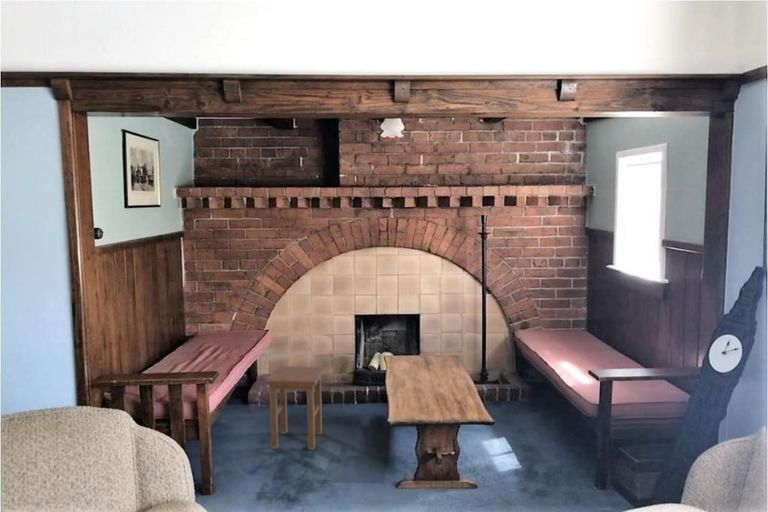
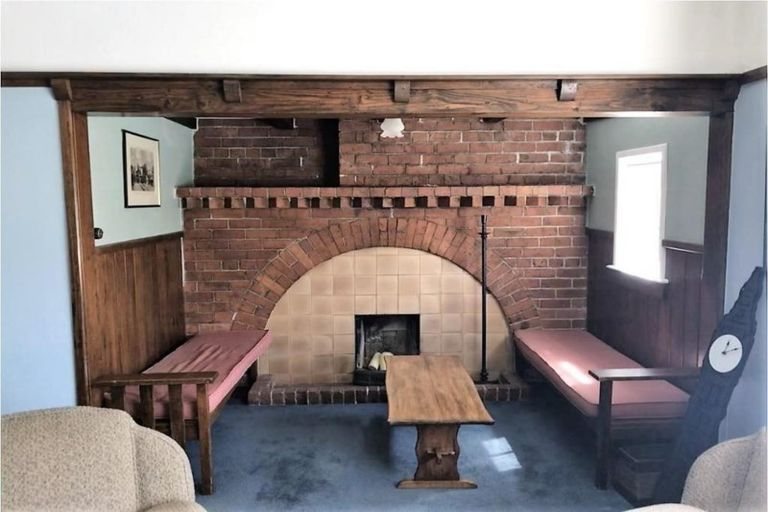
- stool (286, 407)
